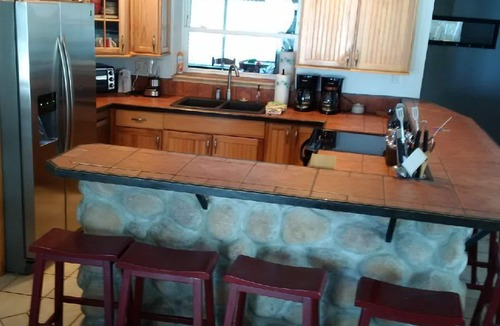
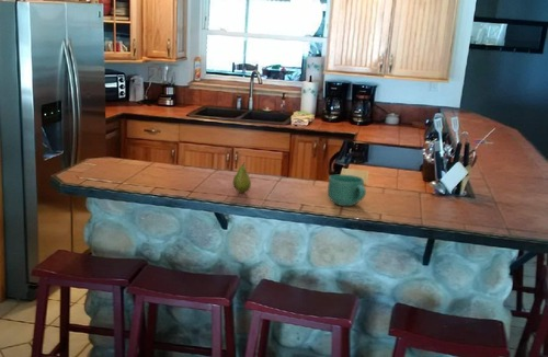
+ mug (347, 192)
+ fruit (242, 176)
